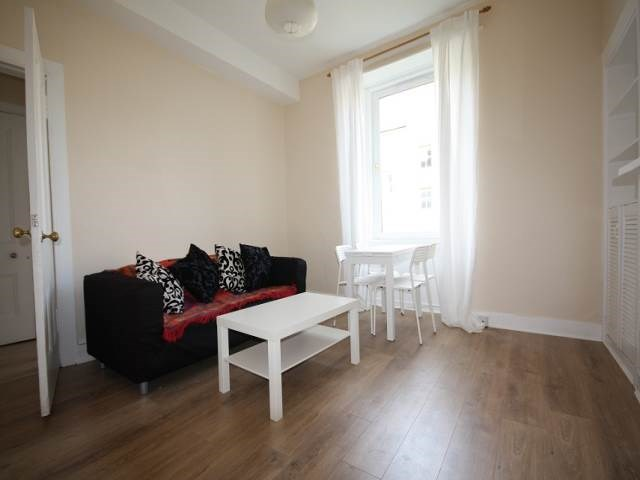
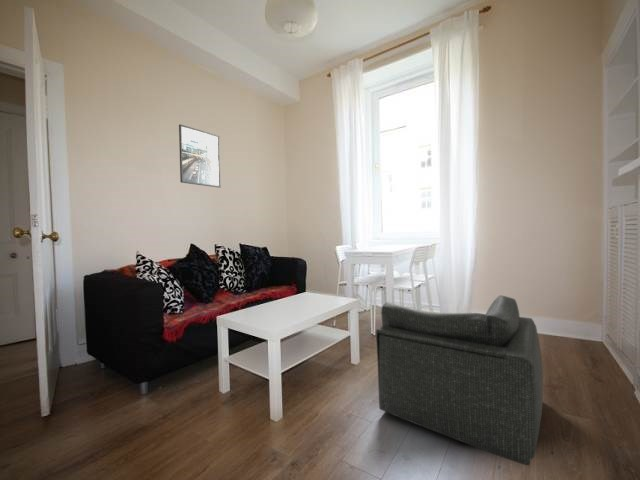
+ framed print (201, 157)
+ armchair (458, 353)
